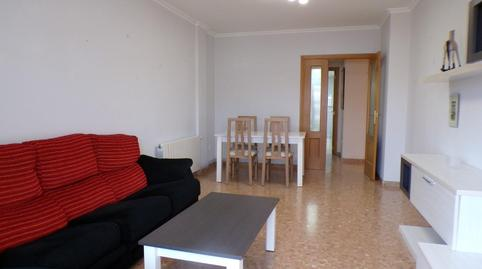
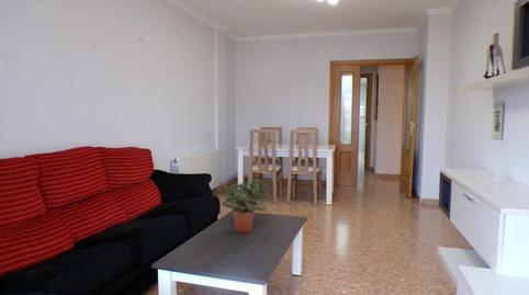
+ potted plant (243, 204)
